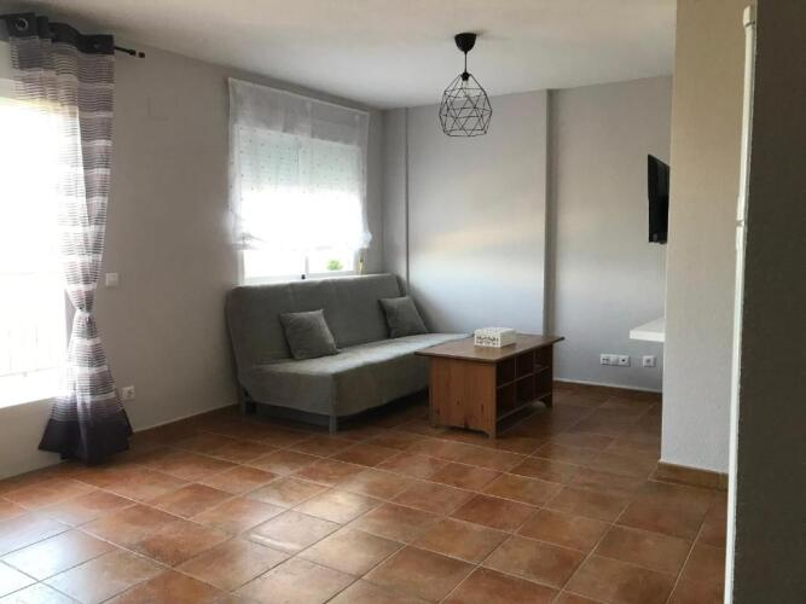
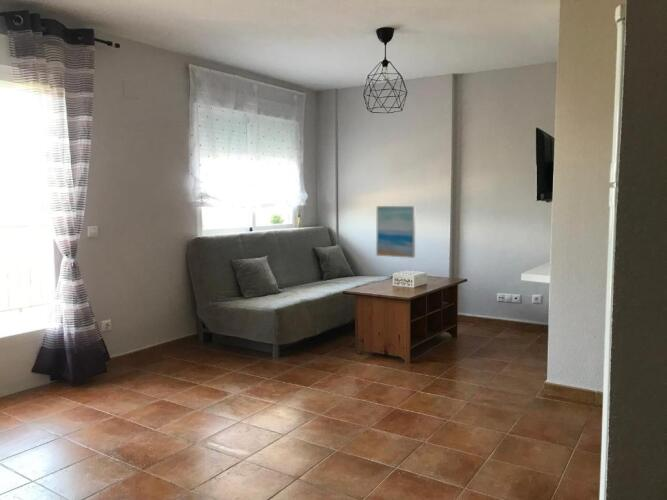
+ wall art (395, 231)
